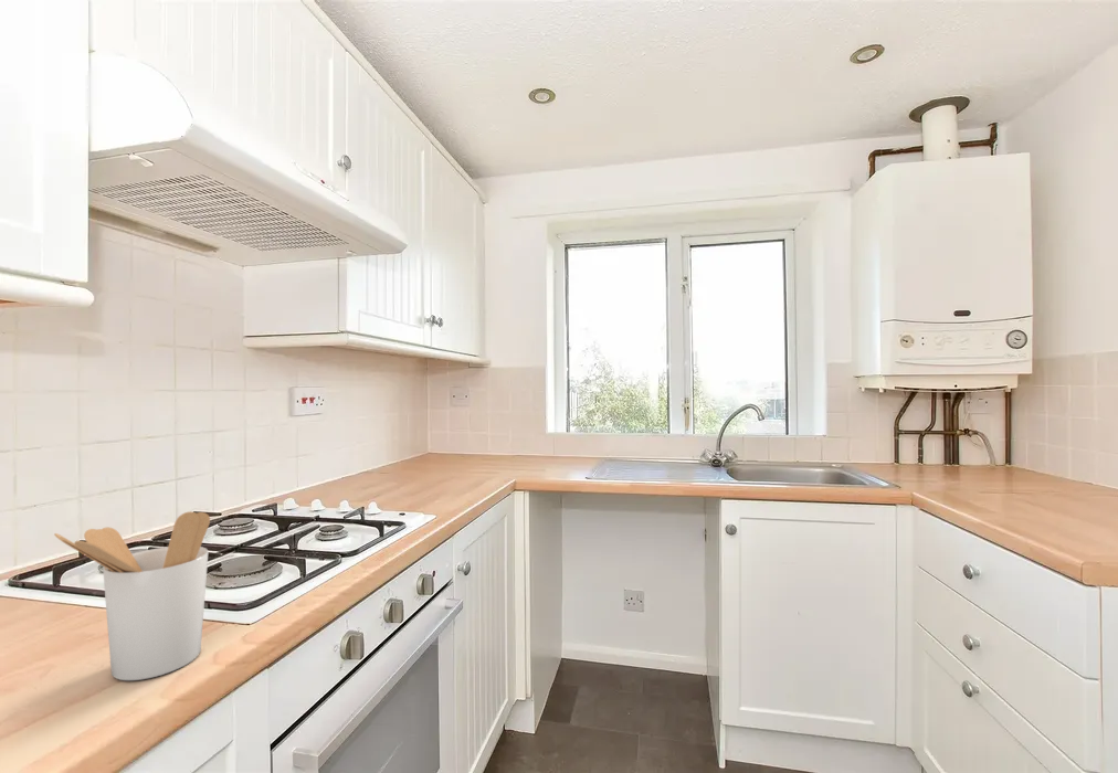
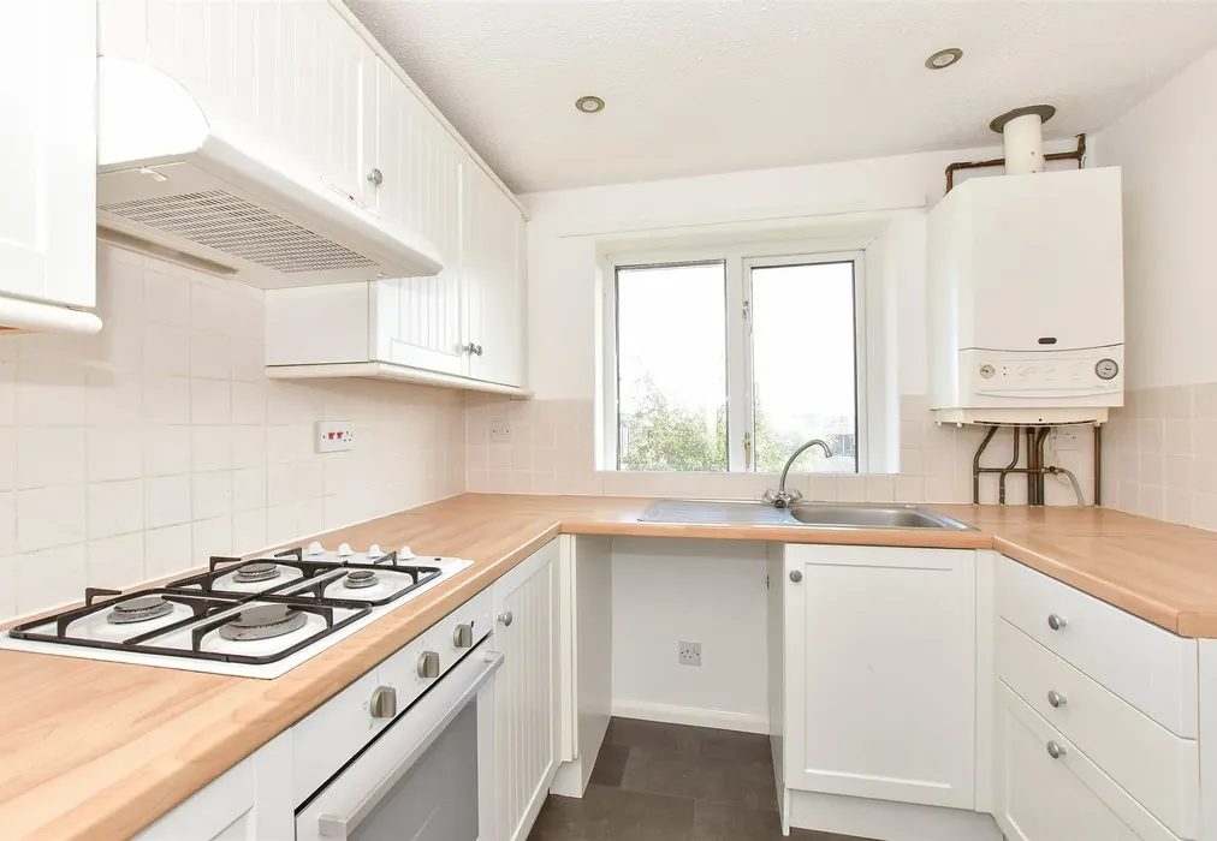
- utensil holder (135, 593)
